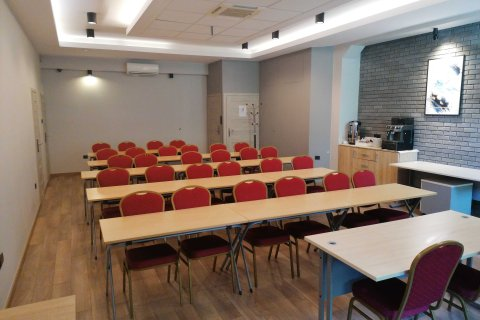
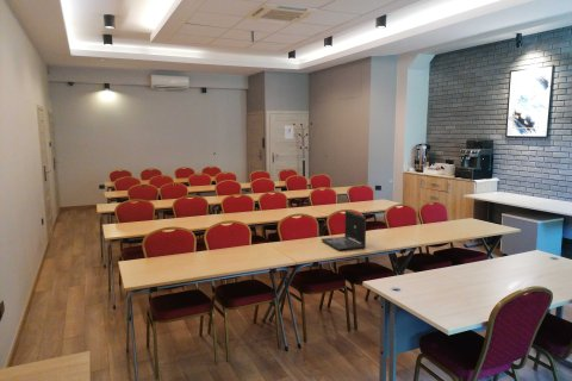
+ laptop (344, 229)
